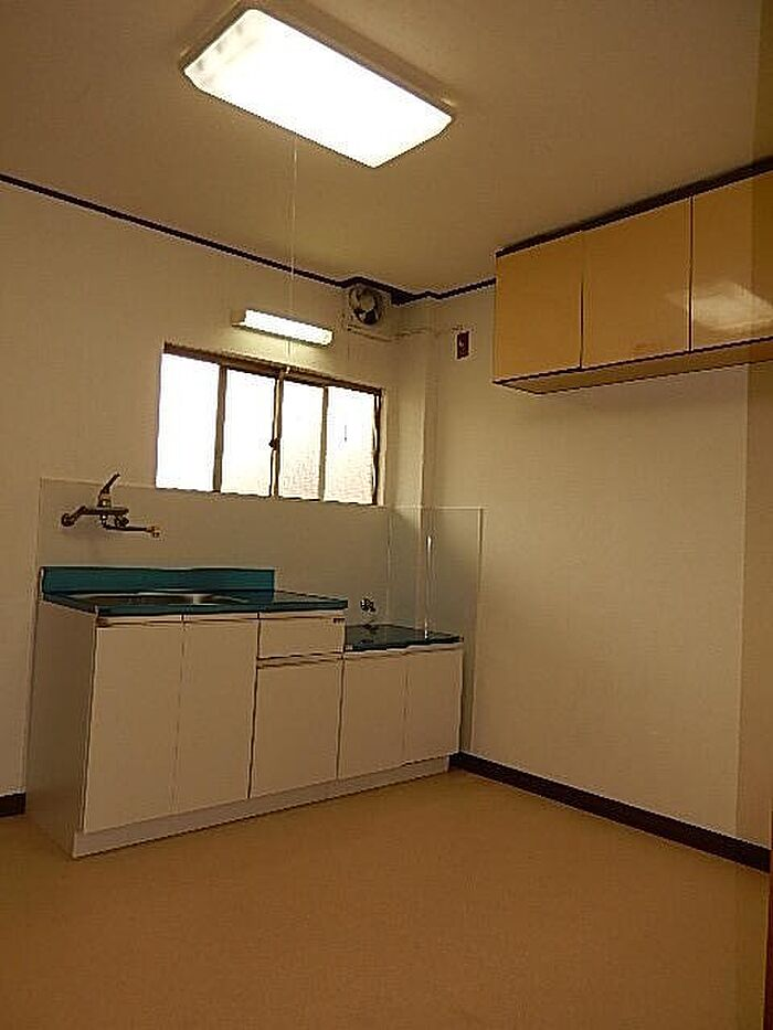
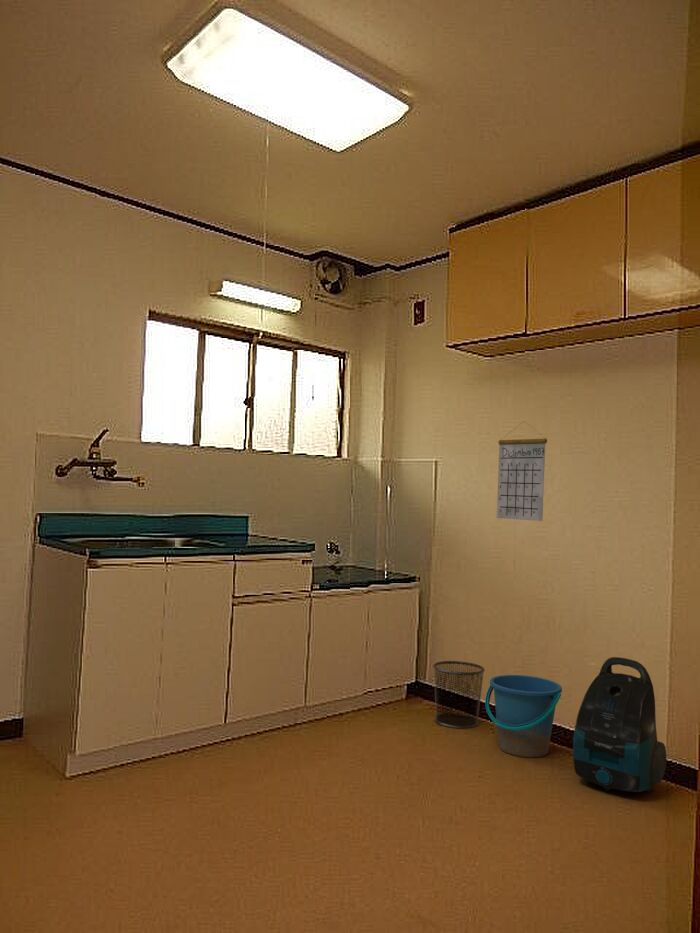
+ bucket (524, 716)
+ waste bin (457, 694)
+ vacuum cleaner (615, 722)
+ calendar (521, 469)
